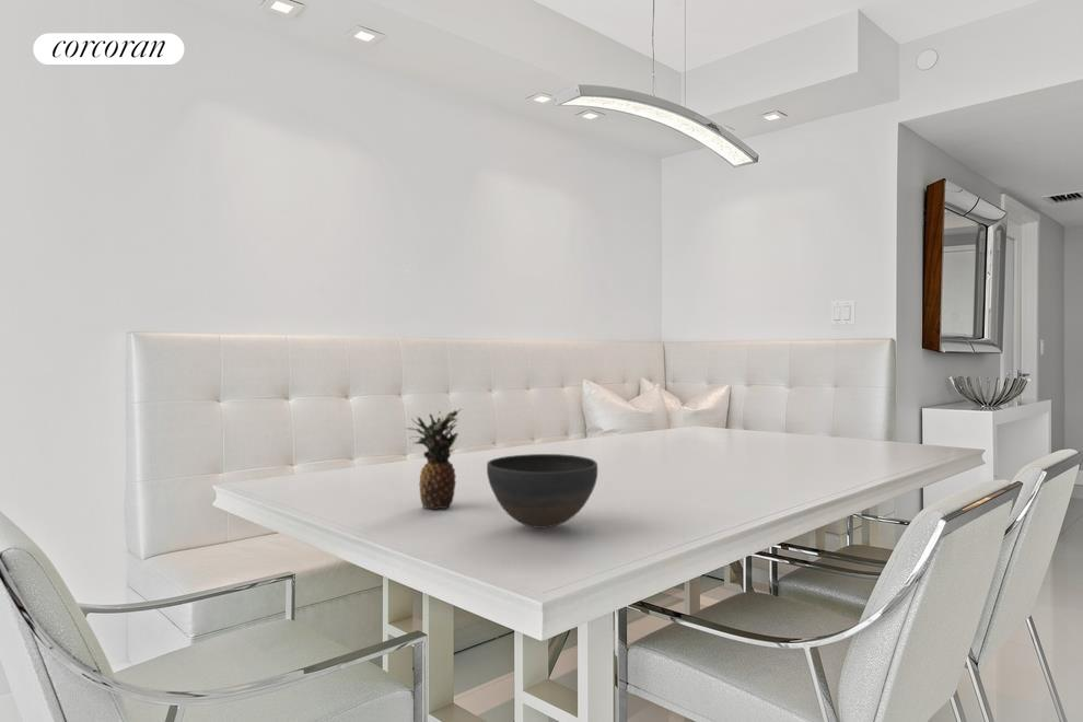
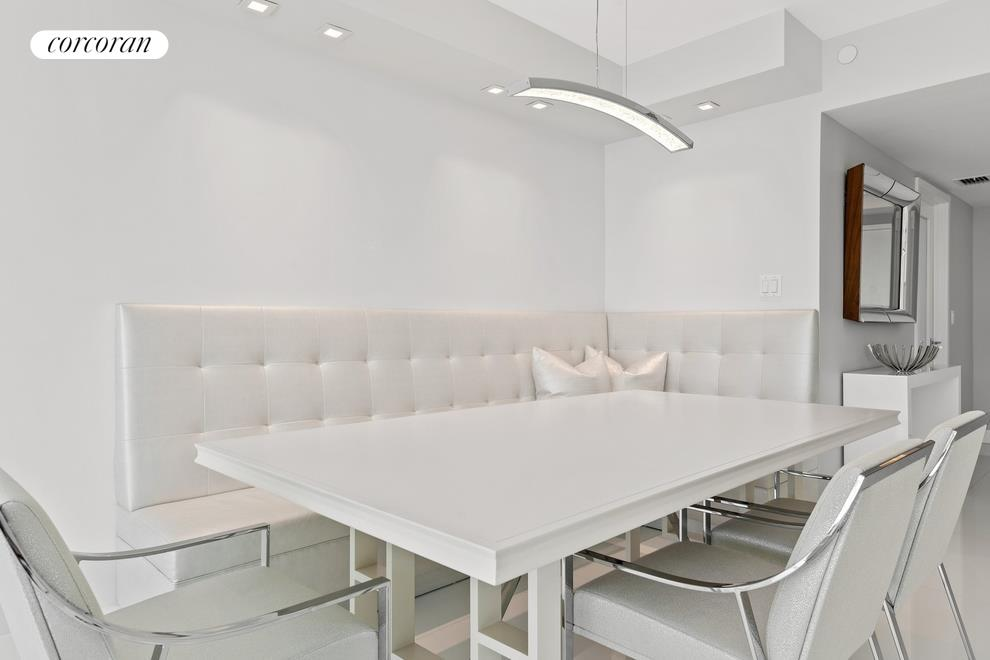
- bowl (542, 493)
- fruit (434, 457)
